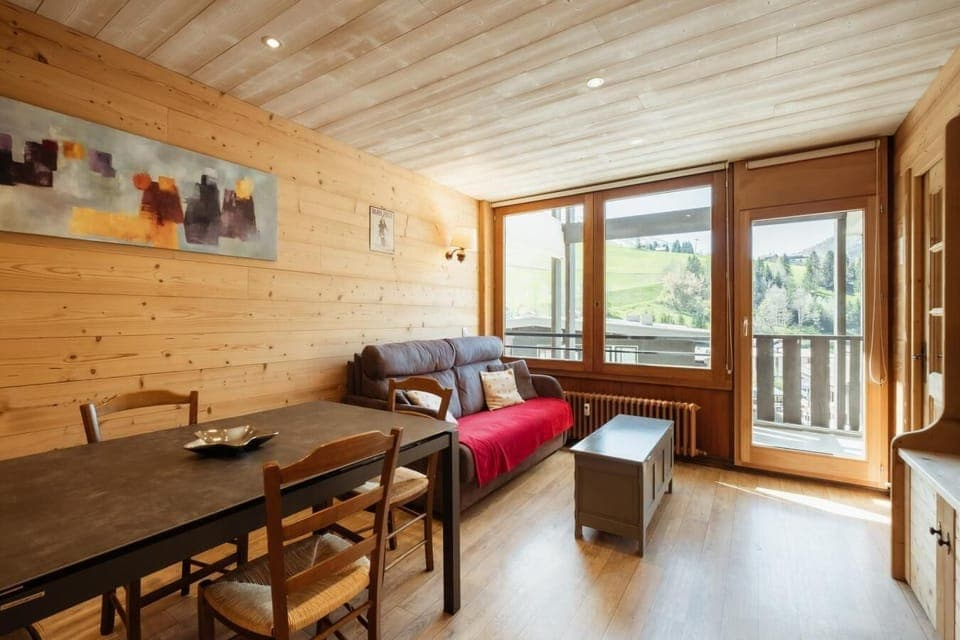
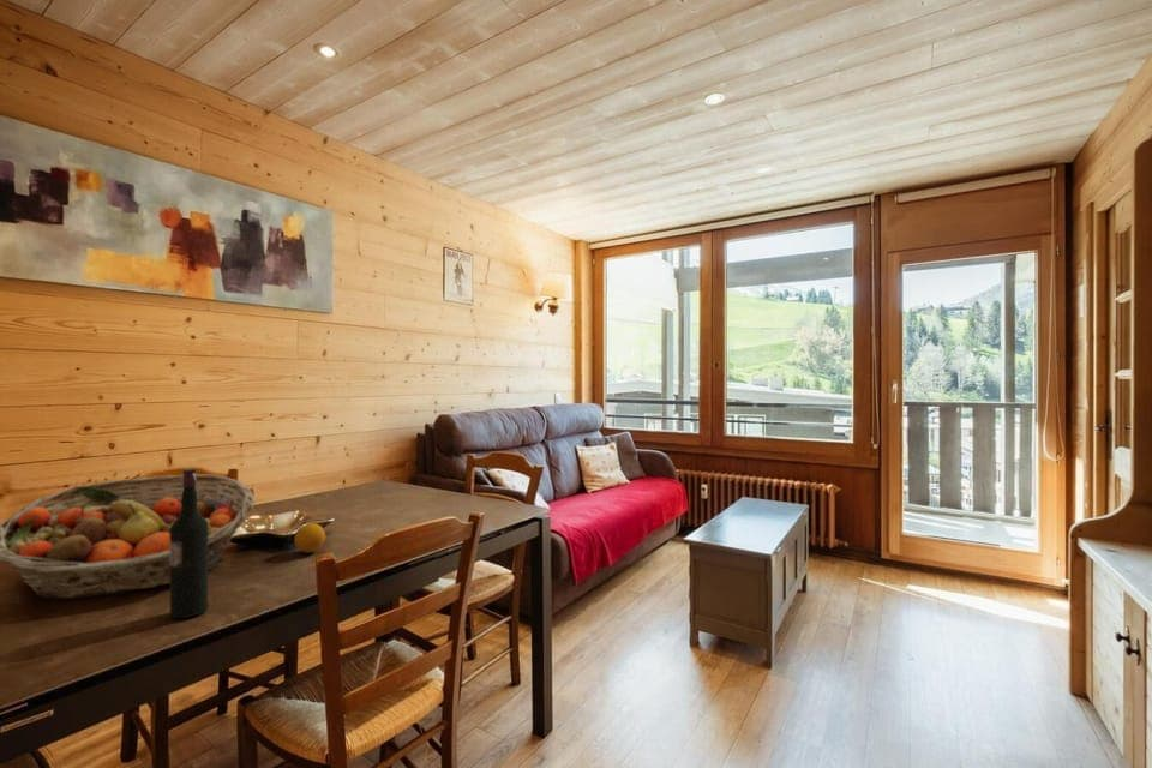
+ fruit basket (136, 529)
+ fruit (310, 538)
+ wine bottle (188, 540)
